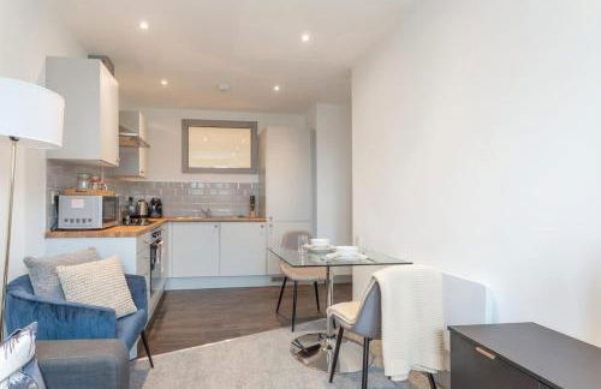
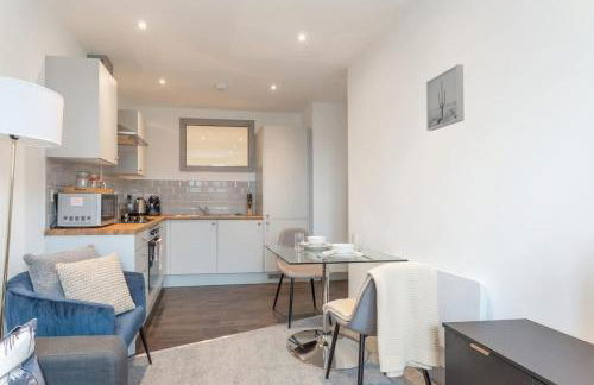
+ wall art (443, 100)
